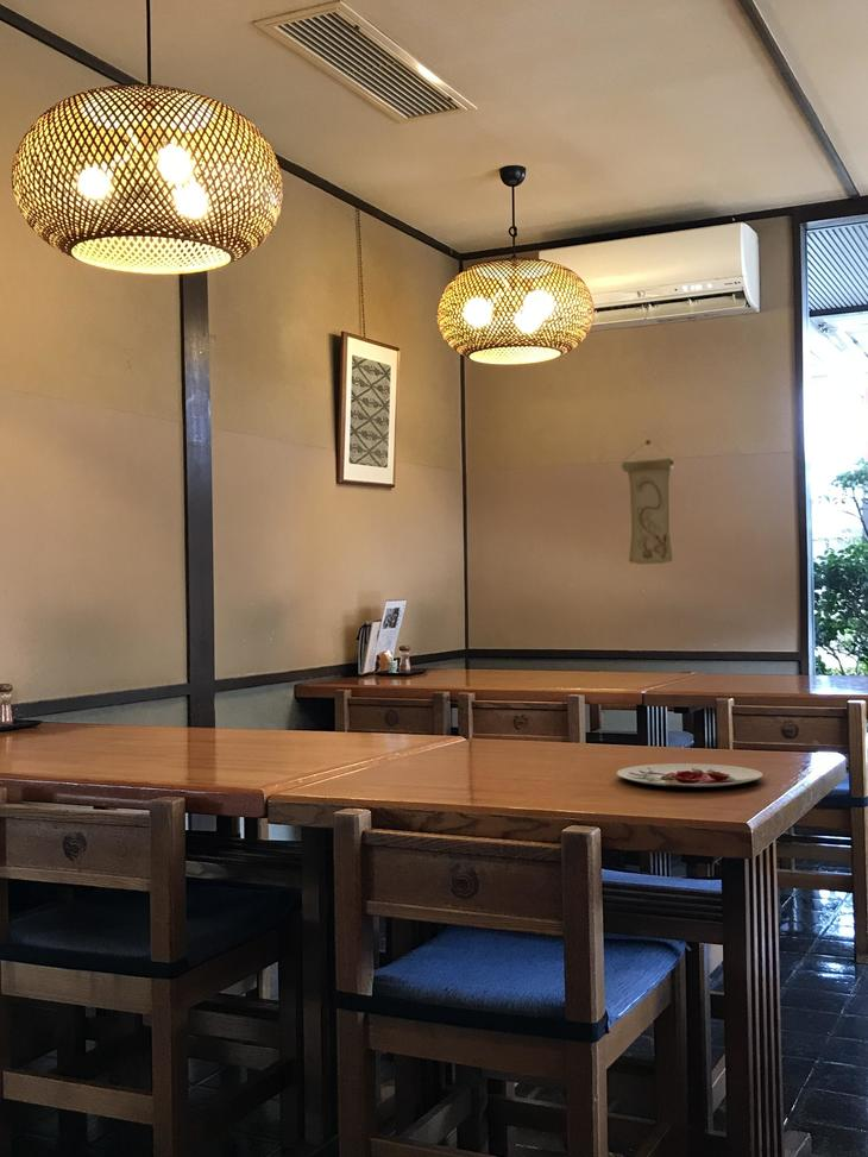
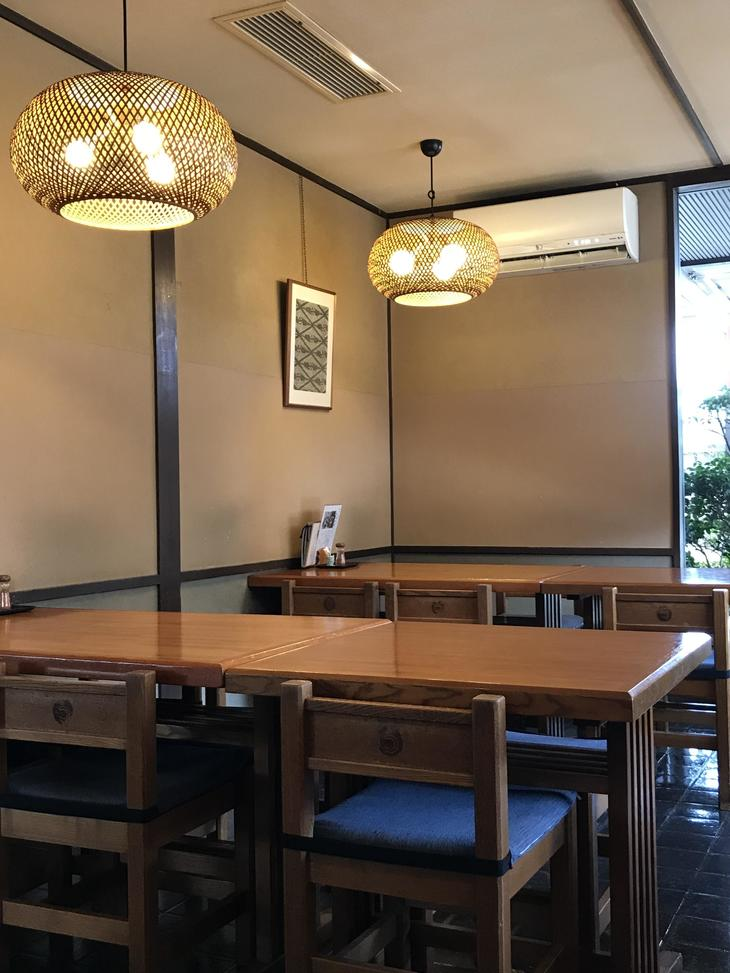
- wall scroll (648, 501)
- plate (688, 772)
